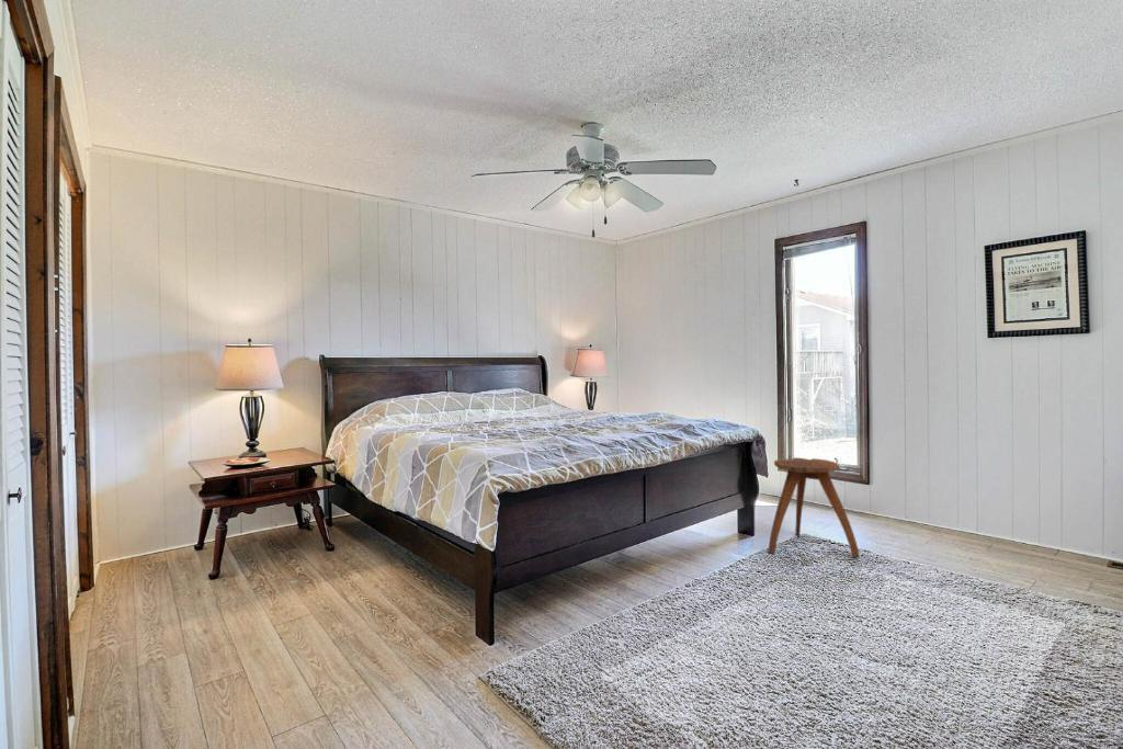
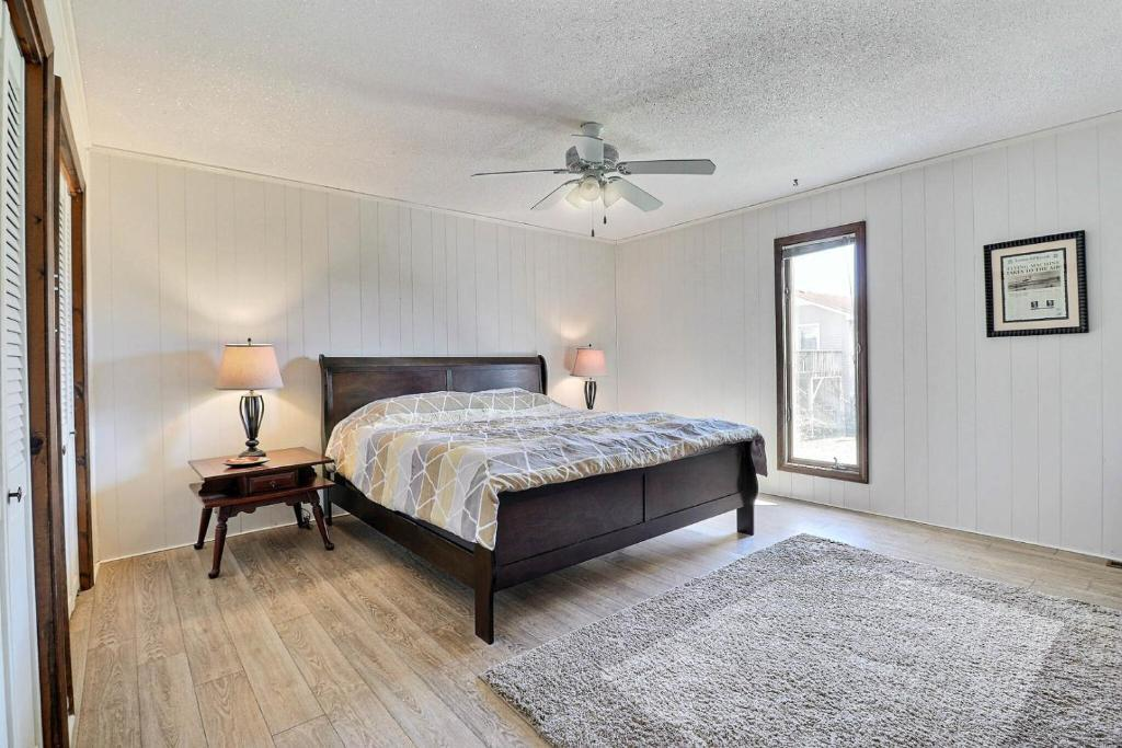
- stool (802, 507)
